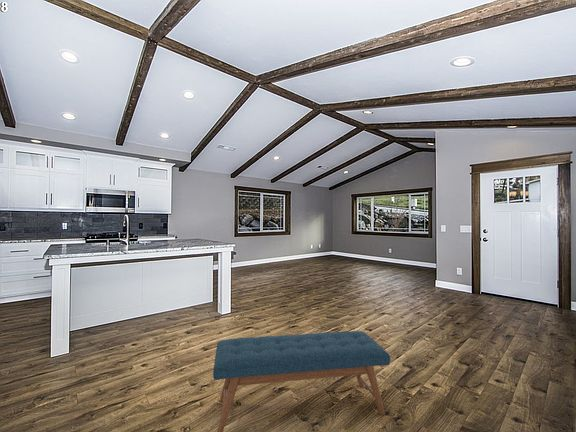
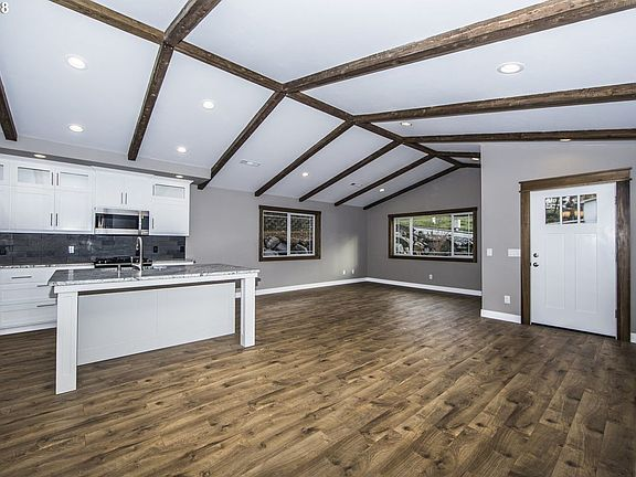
- bench (299, 374)
